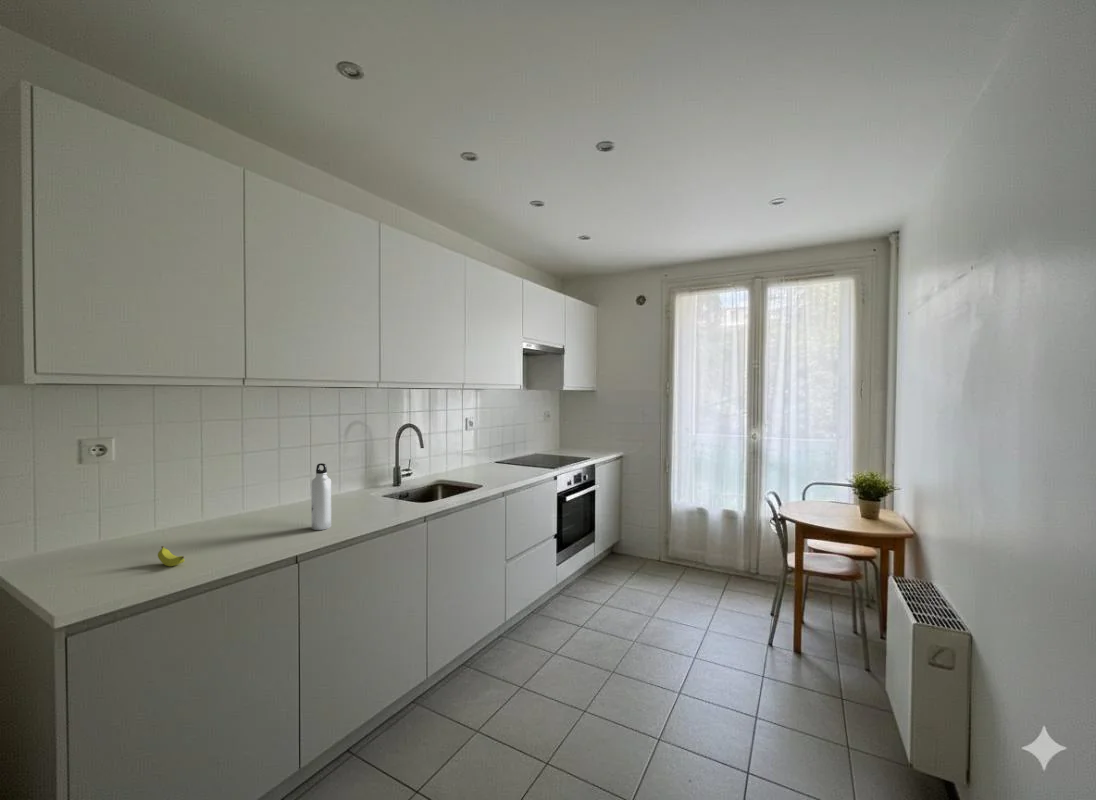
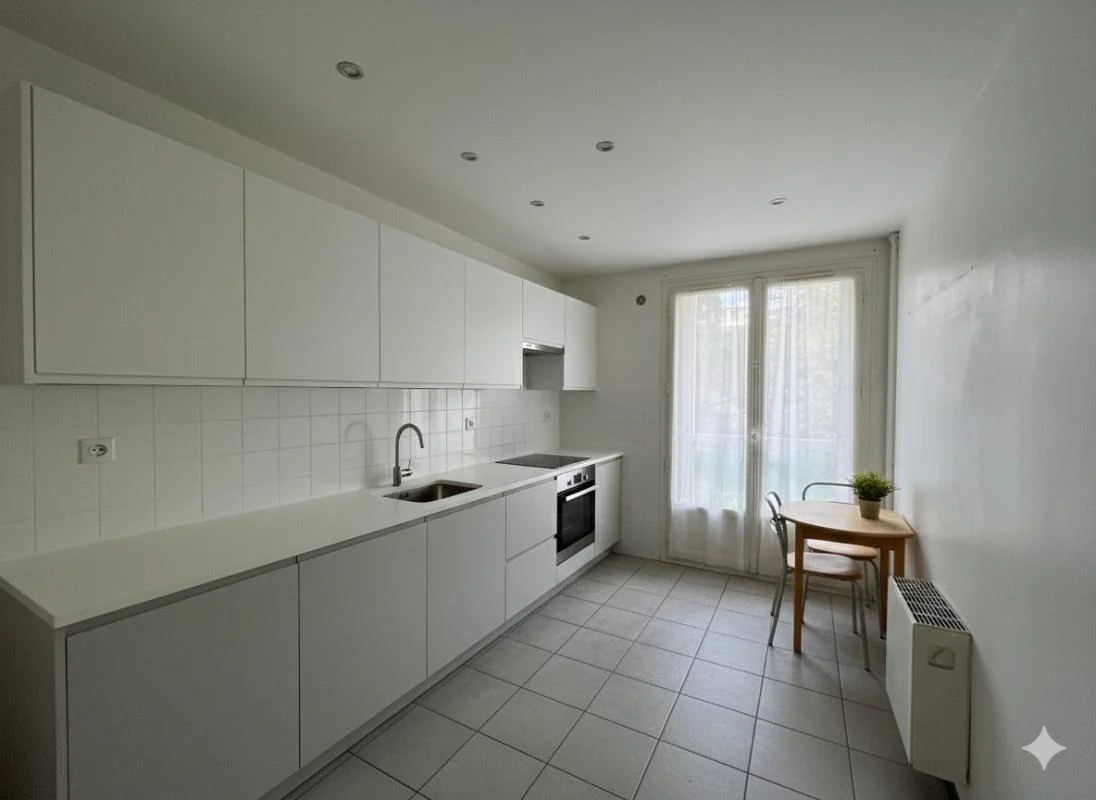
- water bottle (321, 495)
- banana (172, 556)
